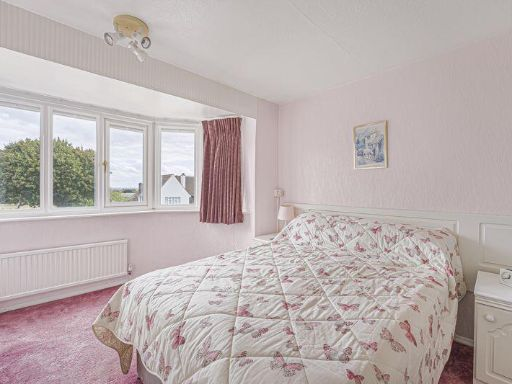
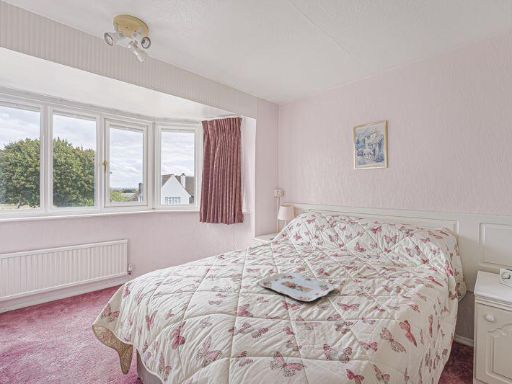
+ serving tray (295, 285)
